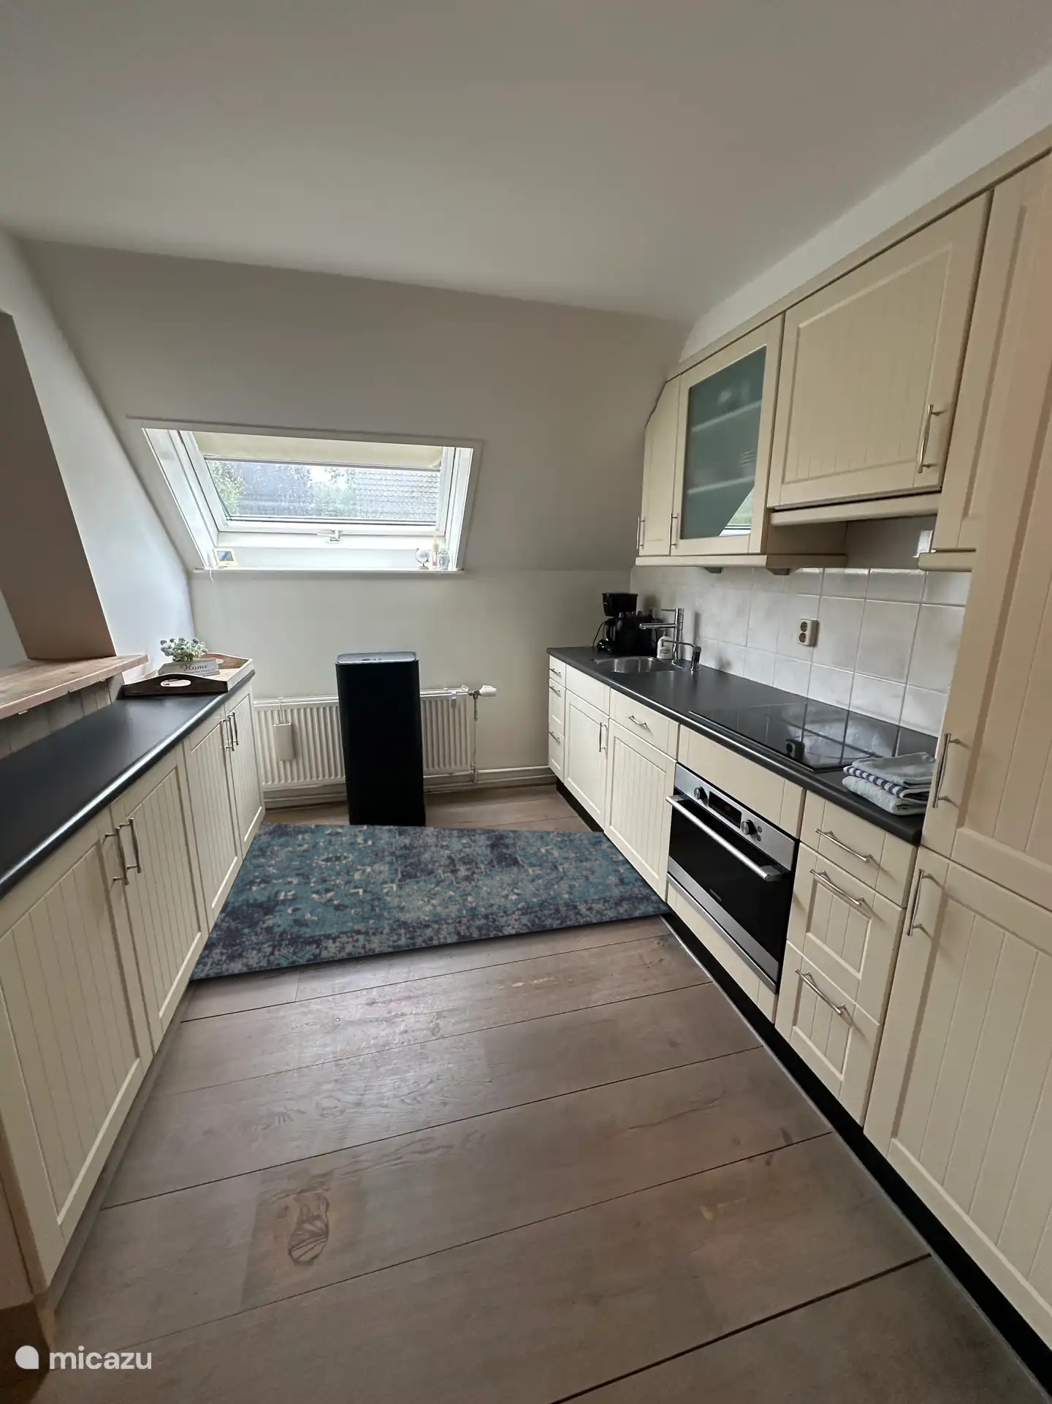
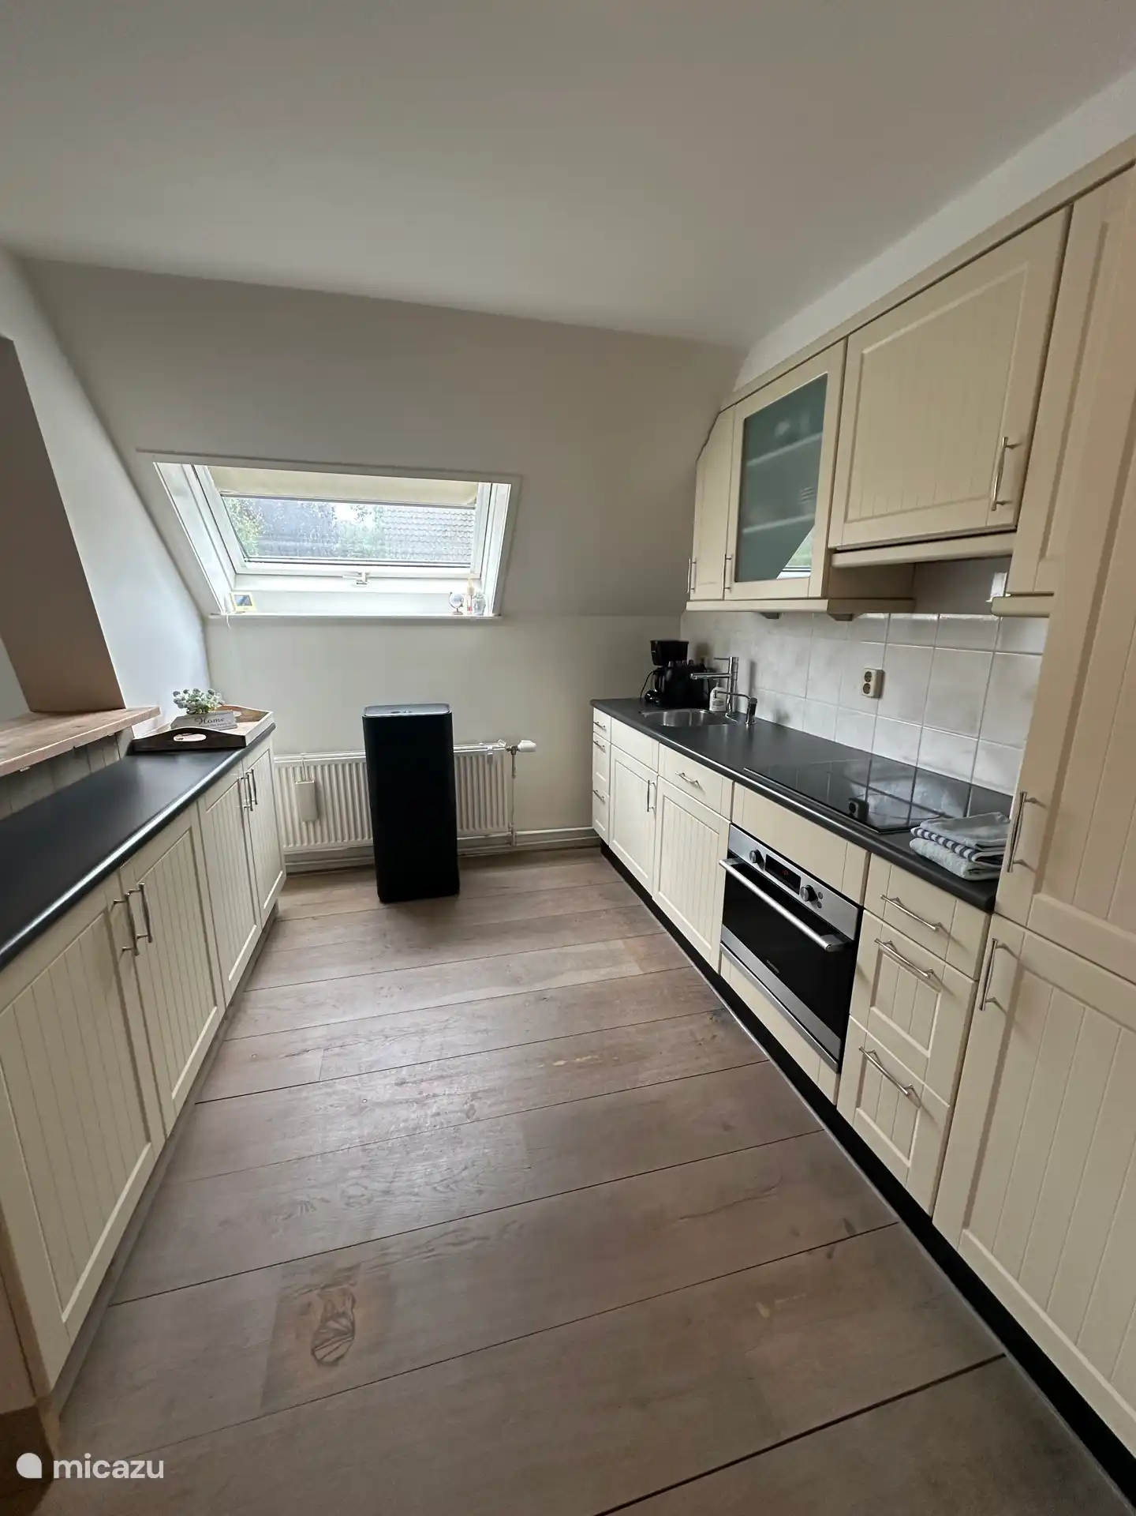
- rug (455, 847)
